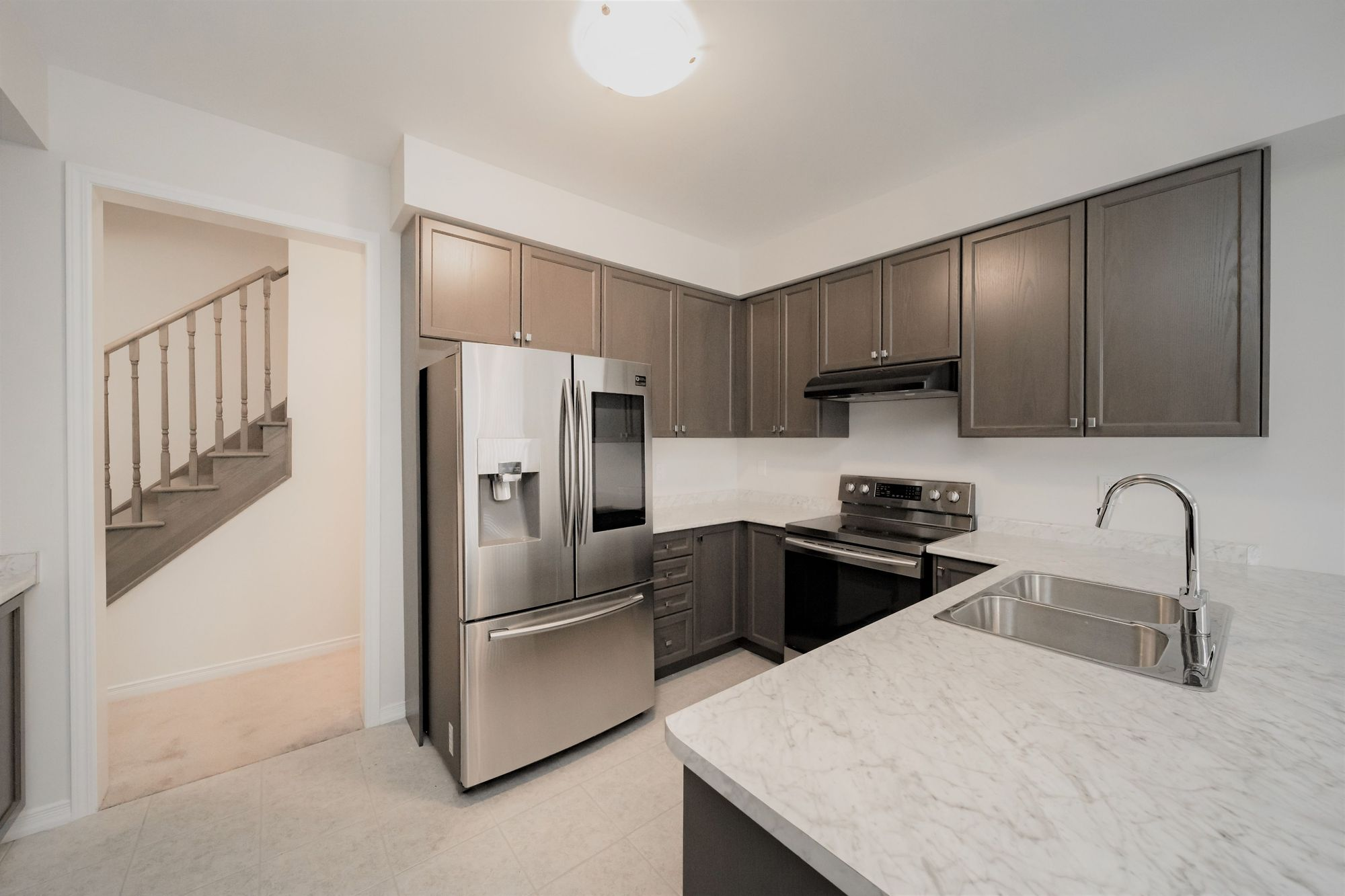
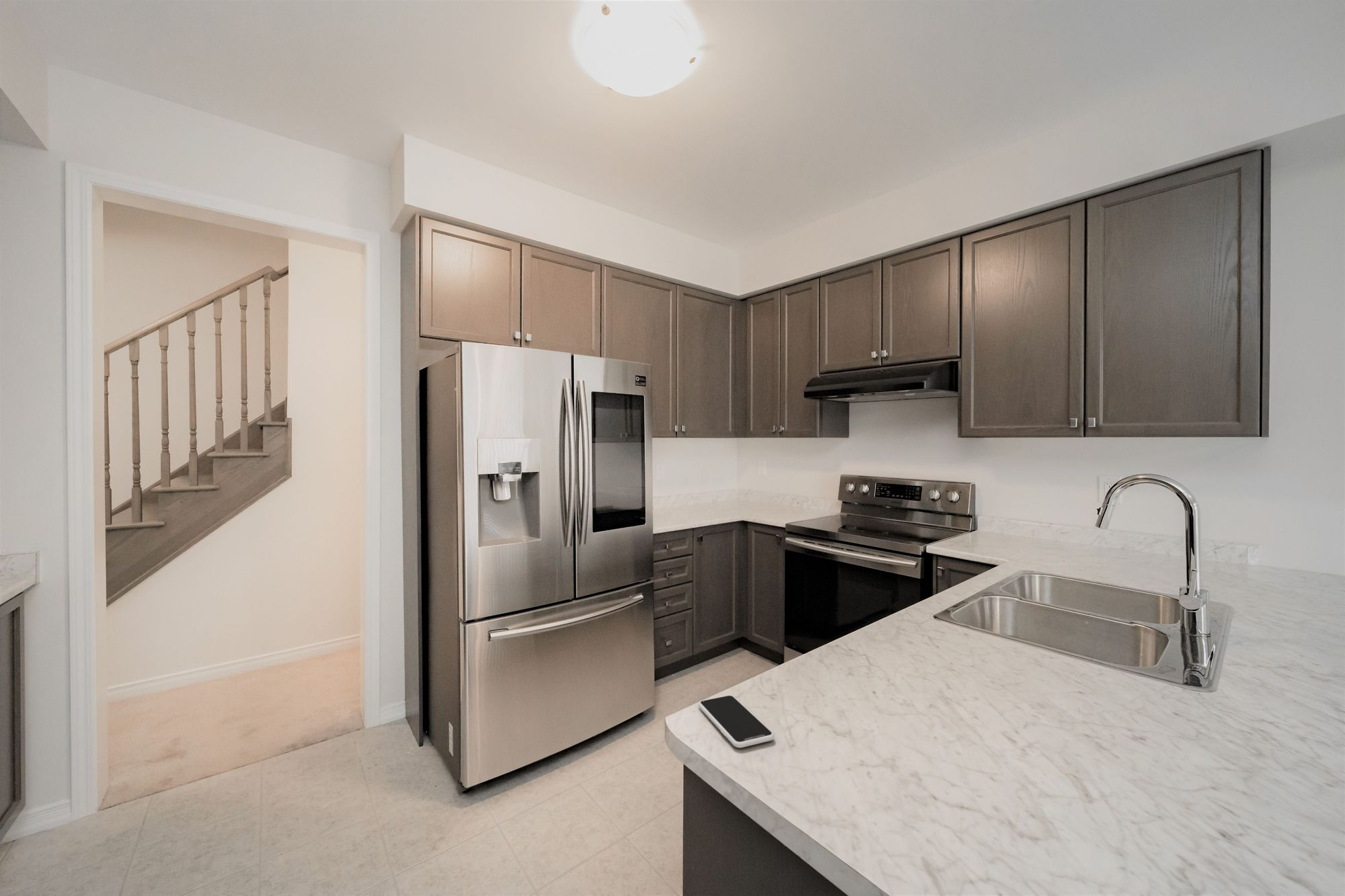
+ smartphone (734, 719)
